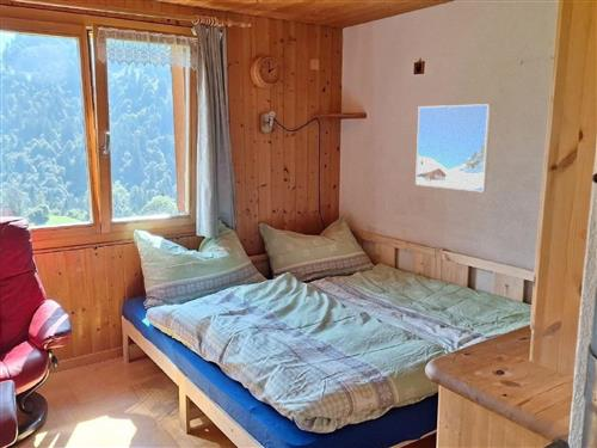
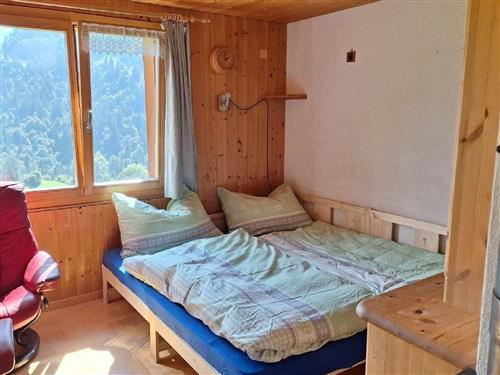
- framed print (450, 147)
